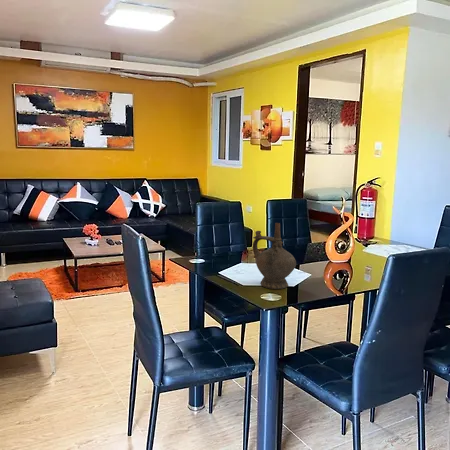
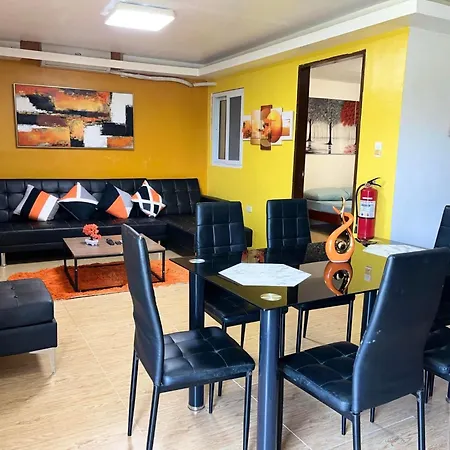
- ceremonial vessel (273, 254)
